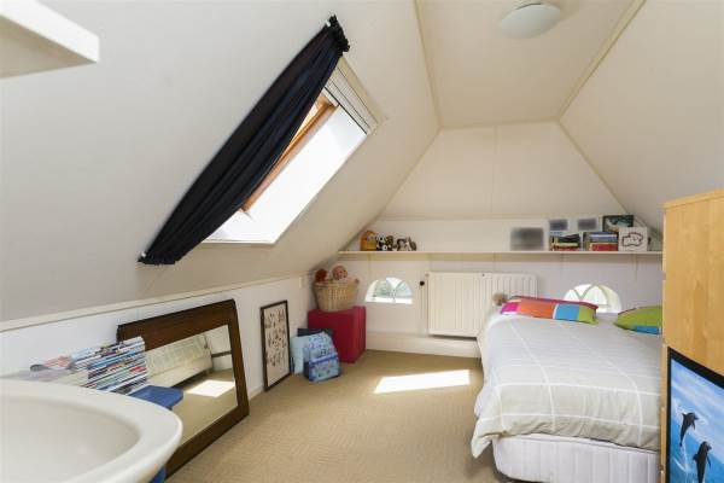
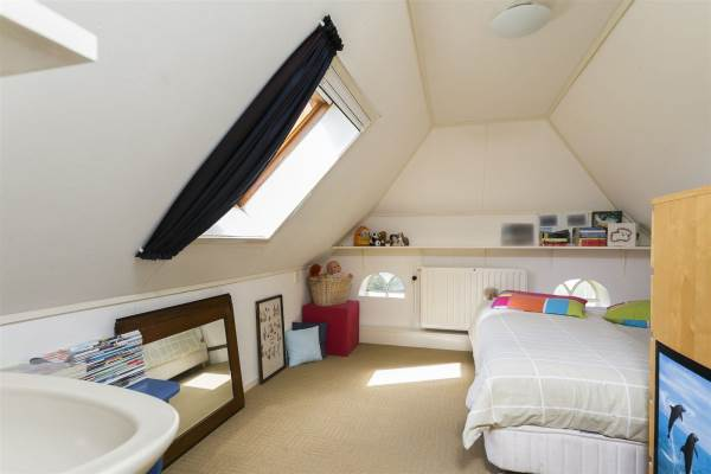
- backpack (321, 355)
